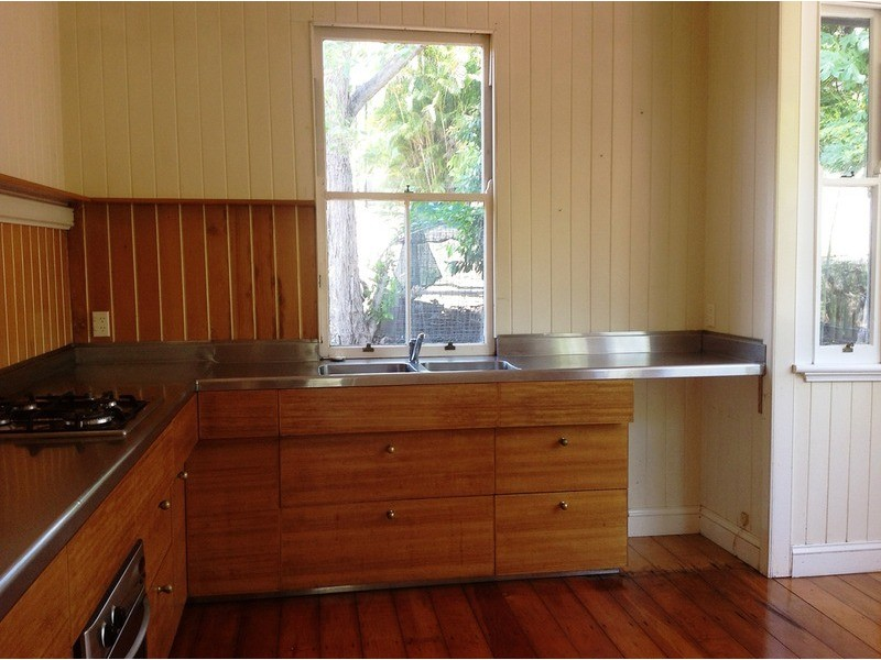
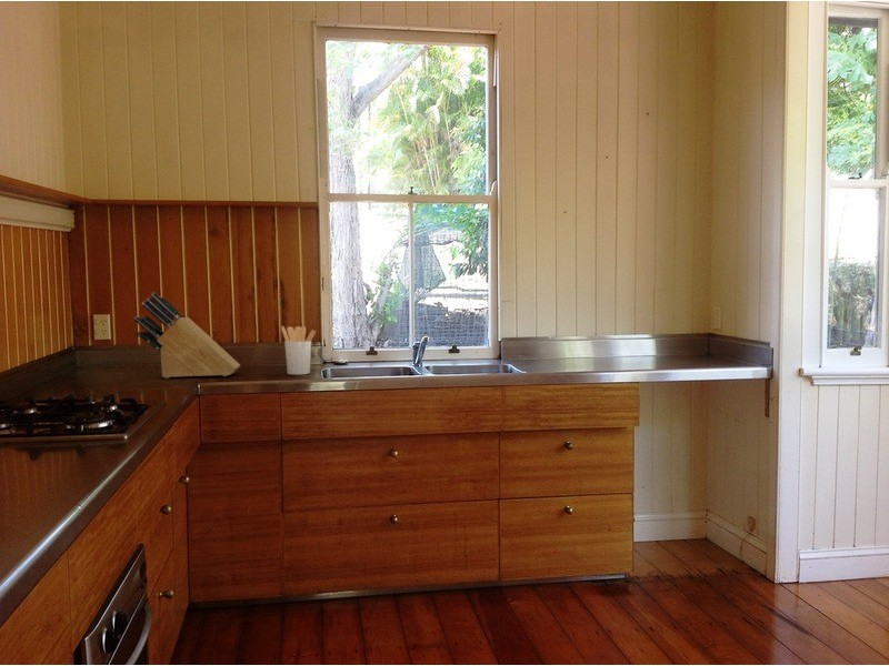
+ utensil holder (297, 349)
+ knife block (188, 334)
